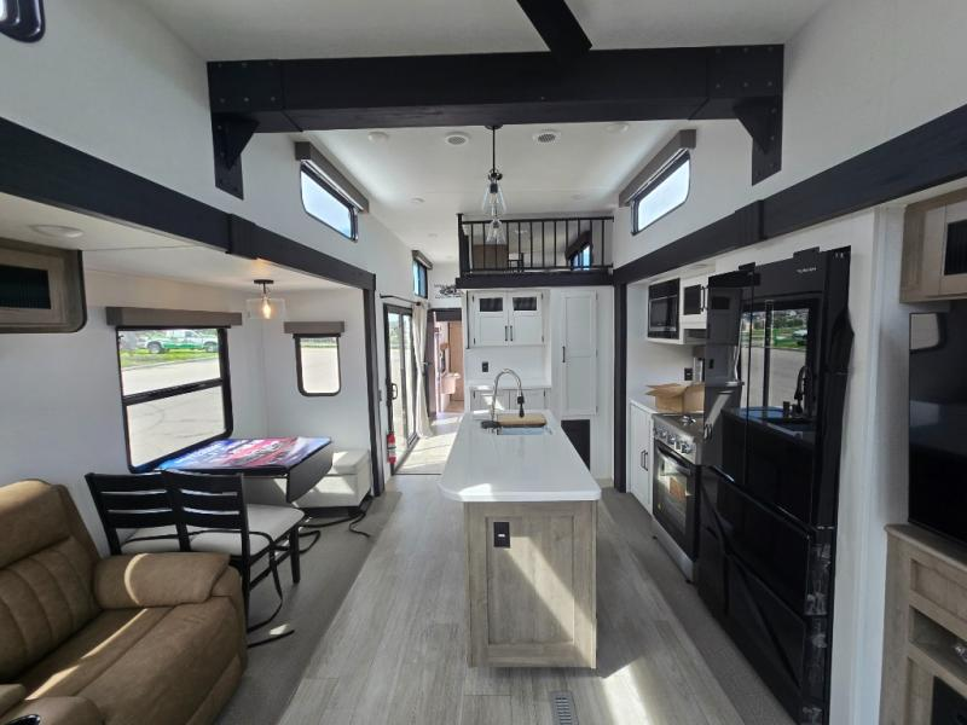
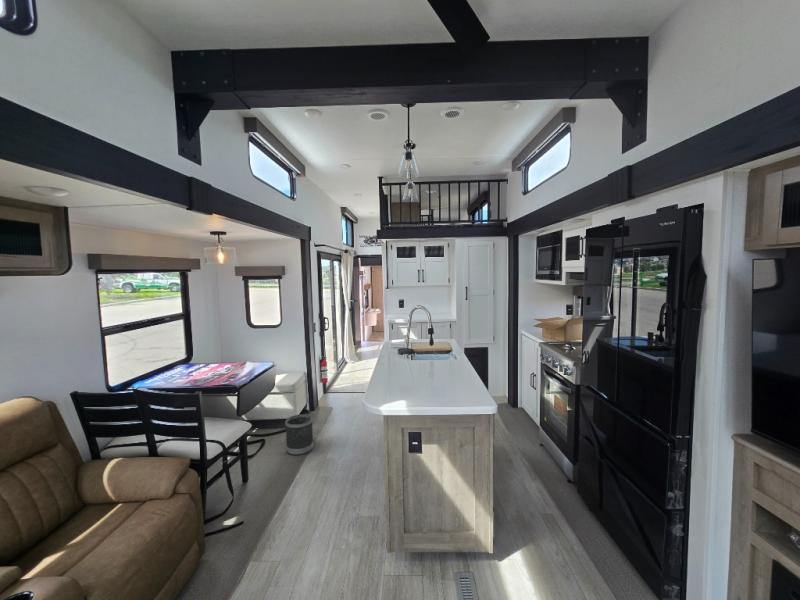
+ wastebasket (299, 434)
